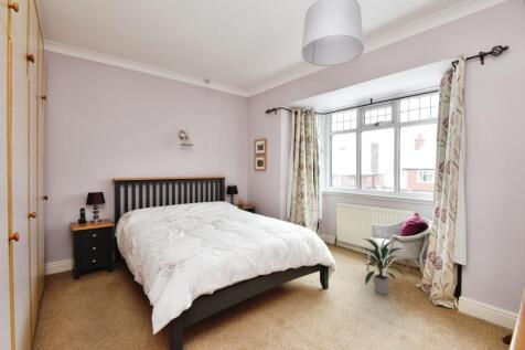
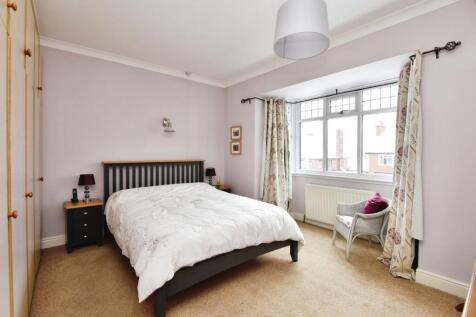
- indoor plant (378, 264)
